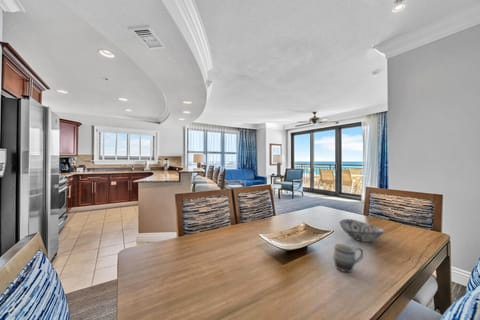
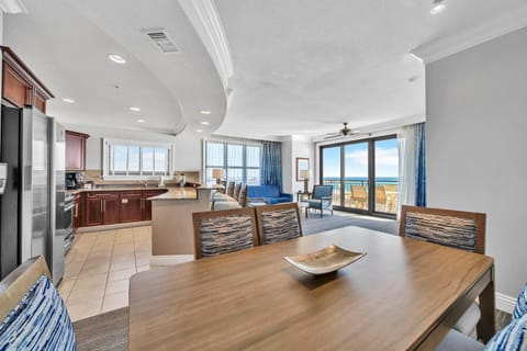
- decorative bowl (360, 231)
- mug (347, 257)
